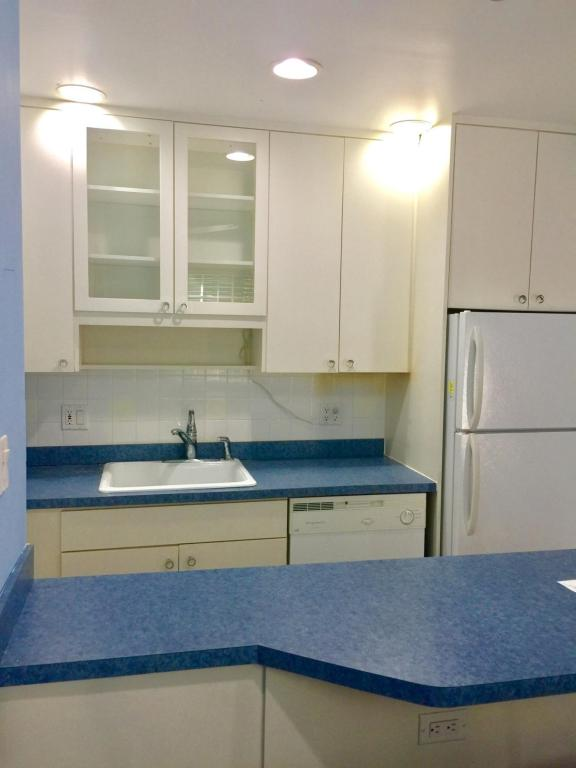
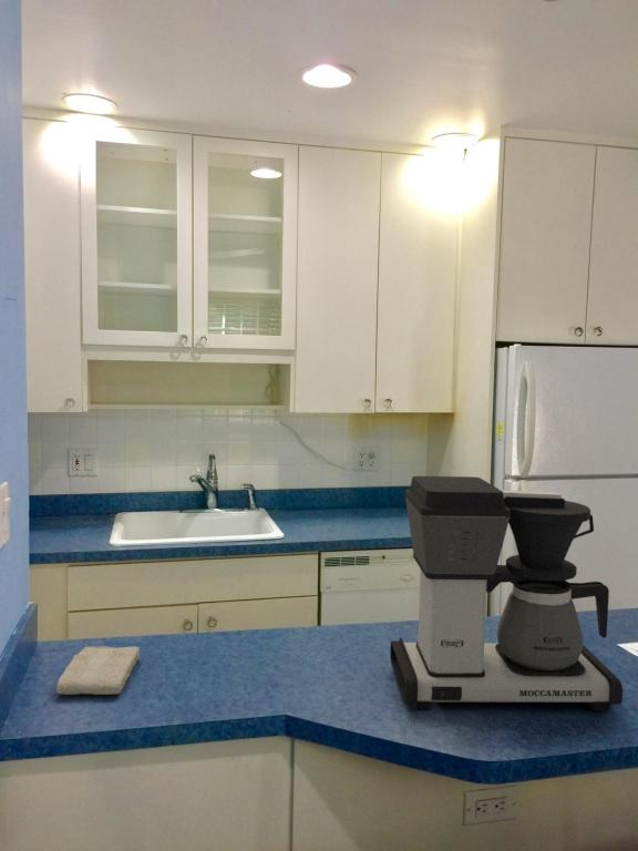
+ washcloth (101, 668)
+ coffee maker (504, 582)
